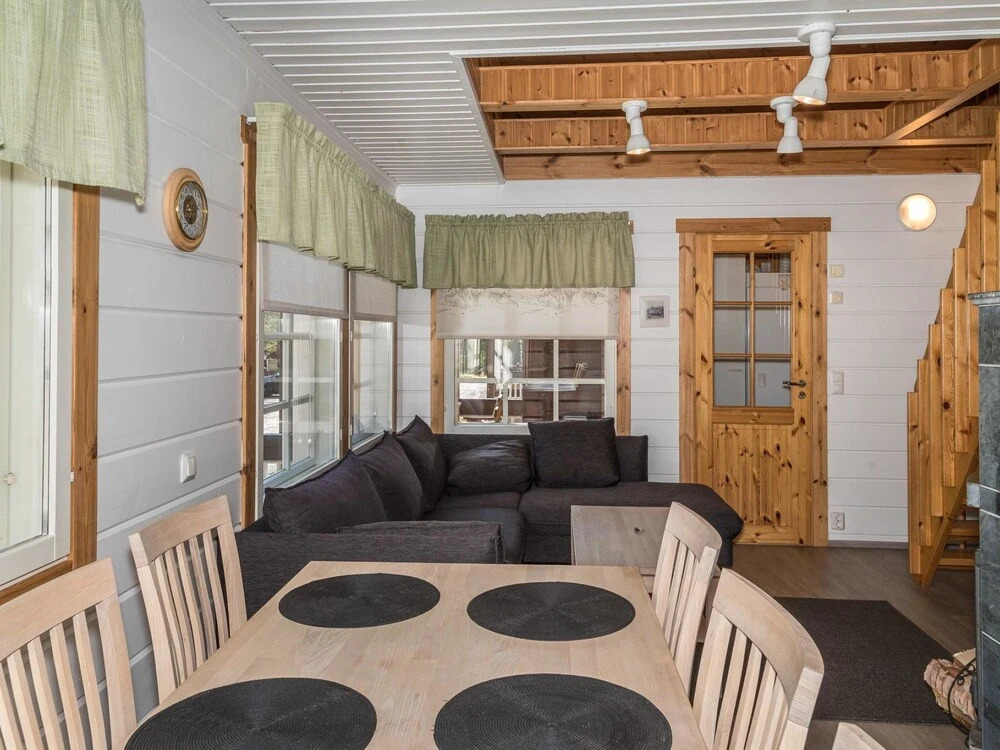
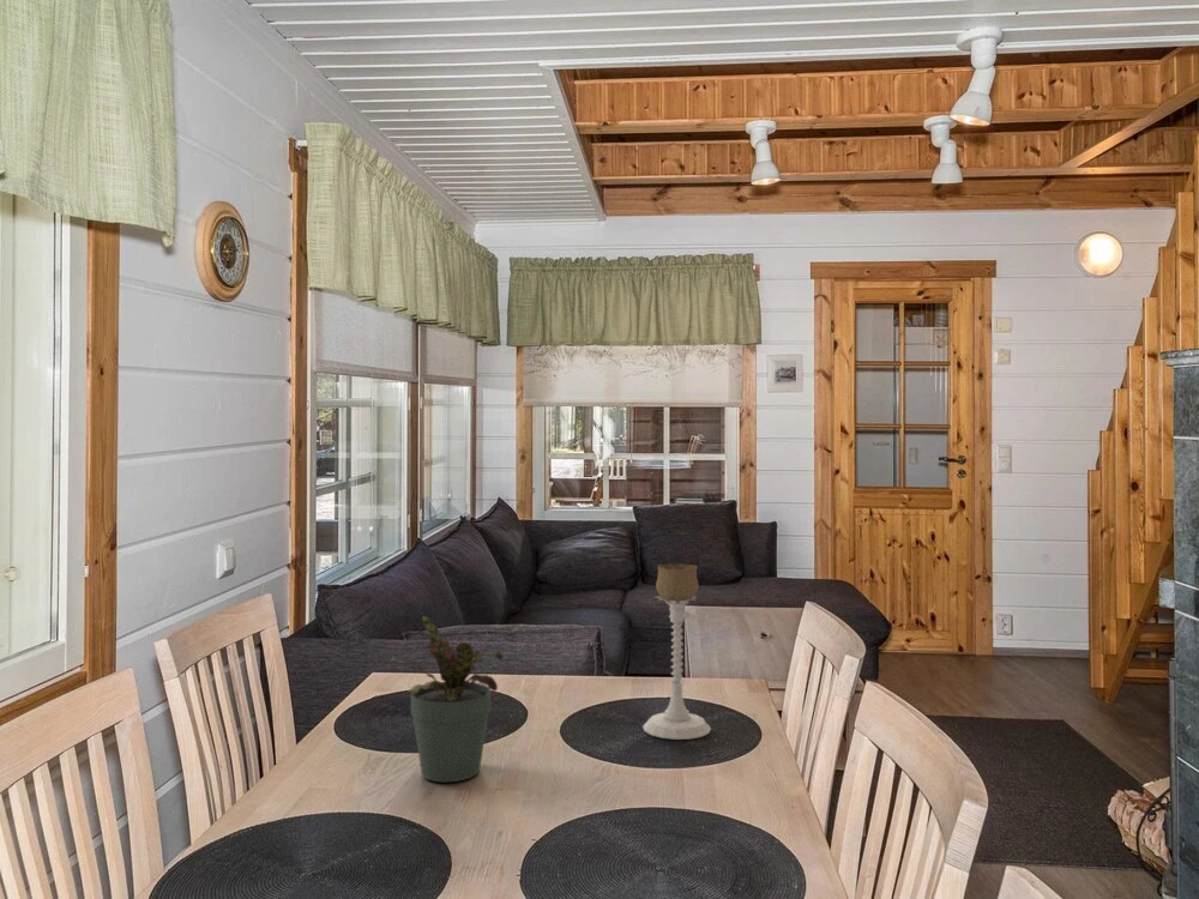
+ potted plant (445, 690)
+ candle holder (676, 647)
